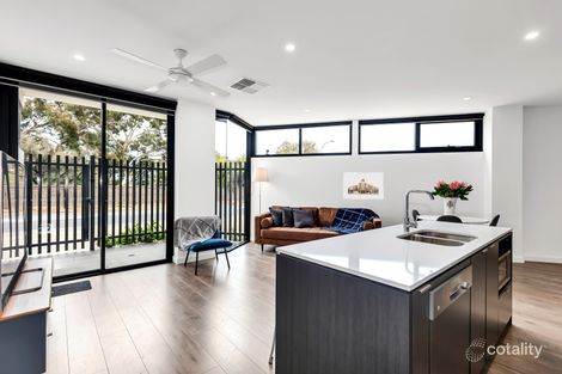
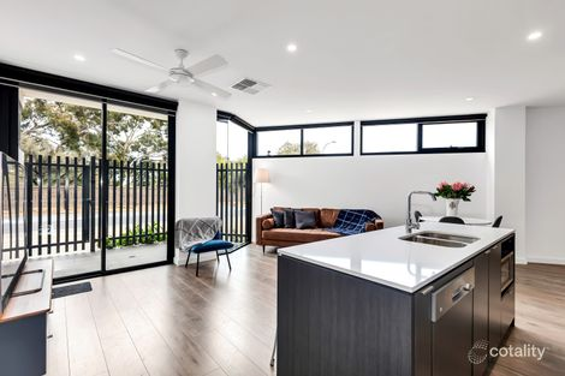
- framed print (362, 185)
